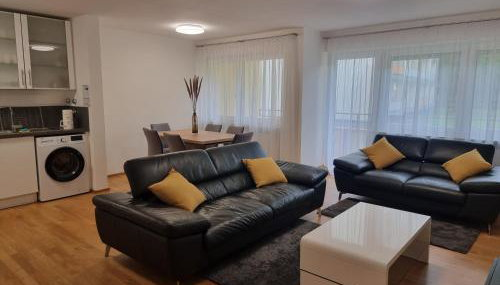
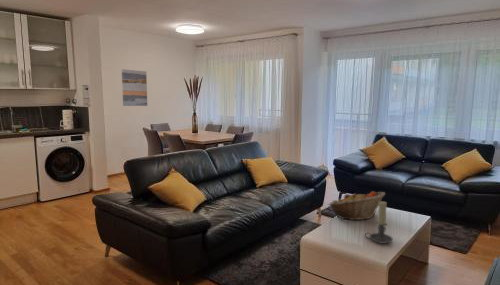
+ candle holder (379, 220)
+ wall art (134, 88)
+ fruit basket (357, 203)
